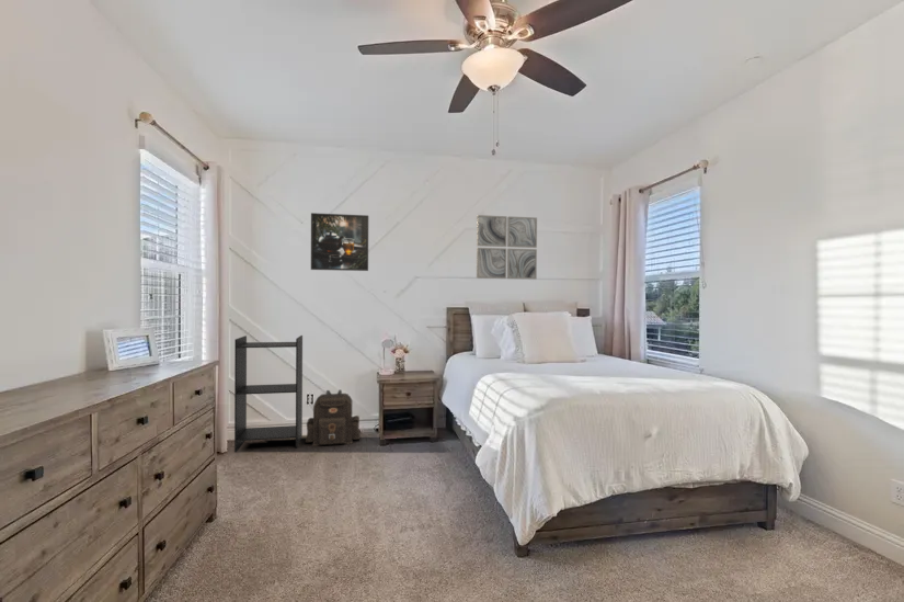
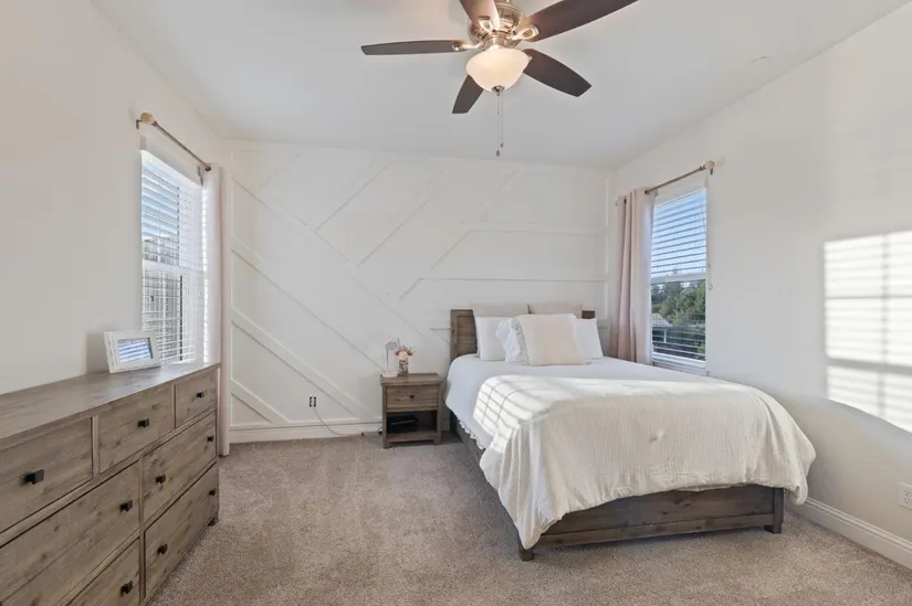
- bookshelf (270, 390)
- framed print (340, 242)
- backpack (333, 416)
- wall art (505, 248)
